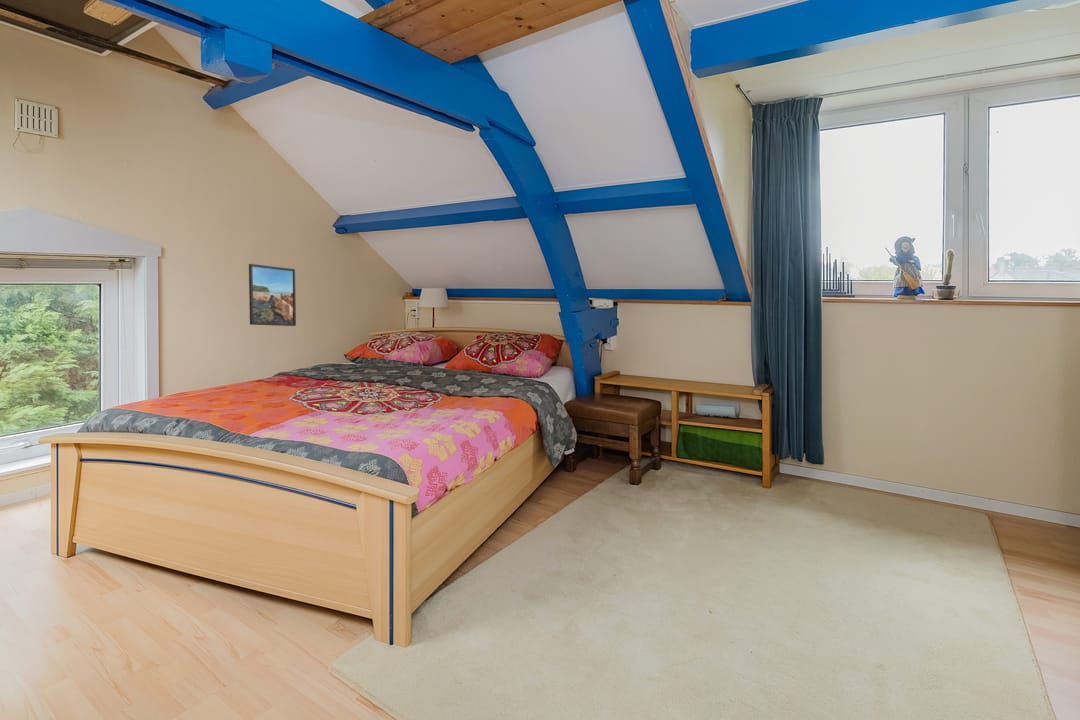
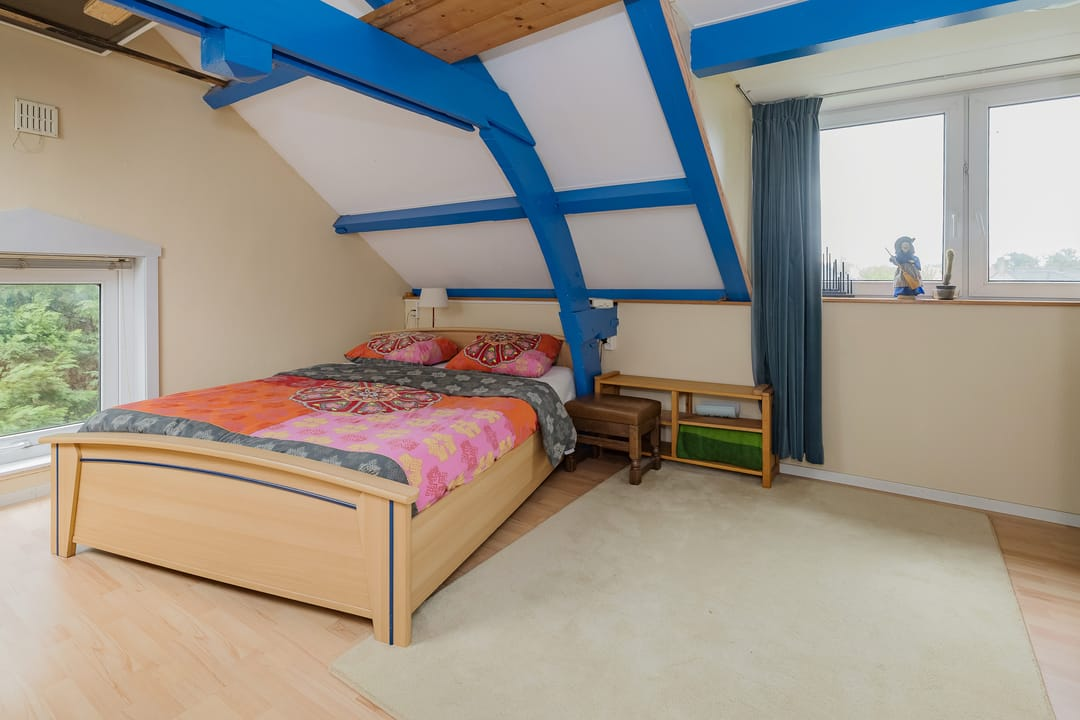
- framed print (273, 296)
